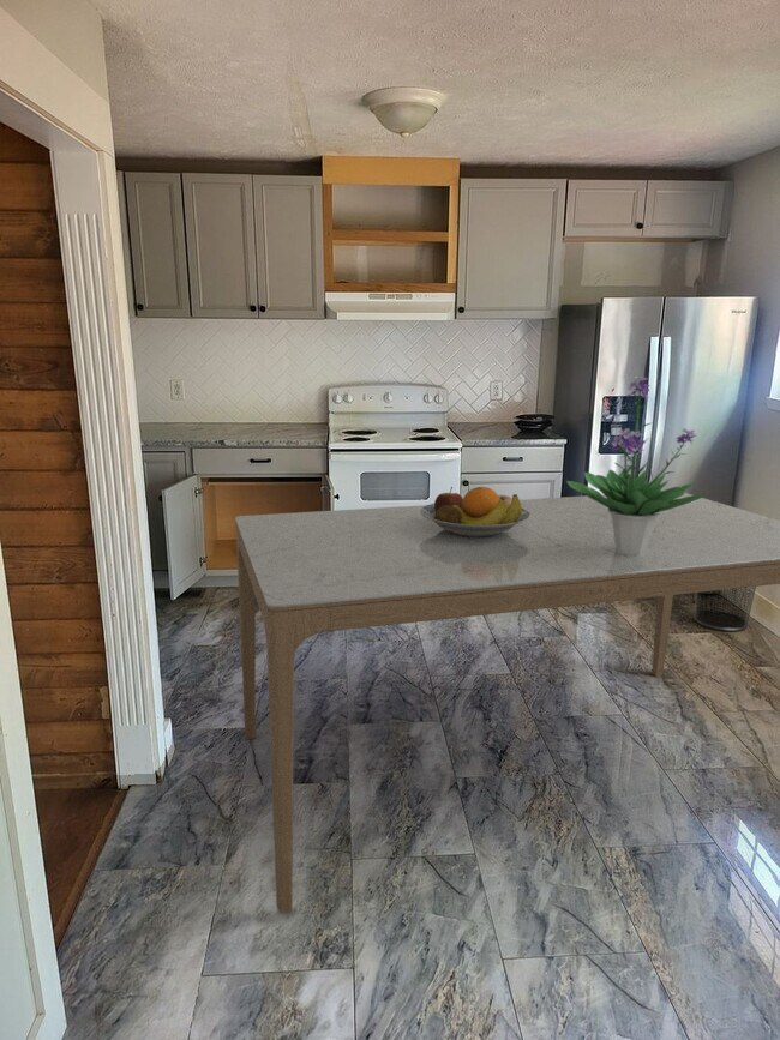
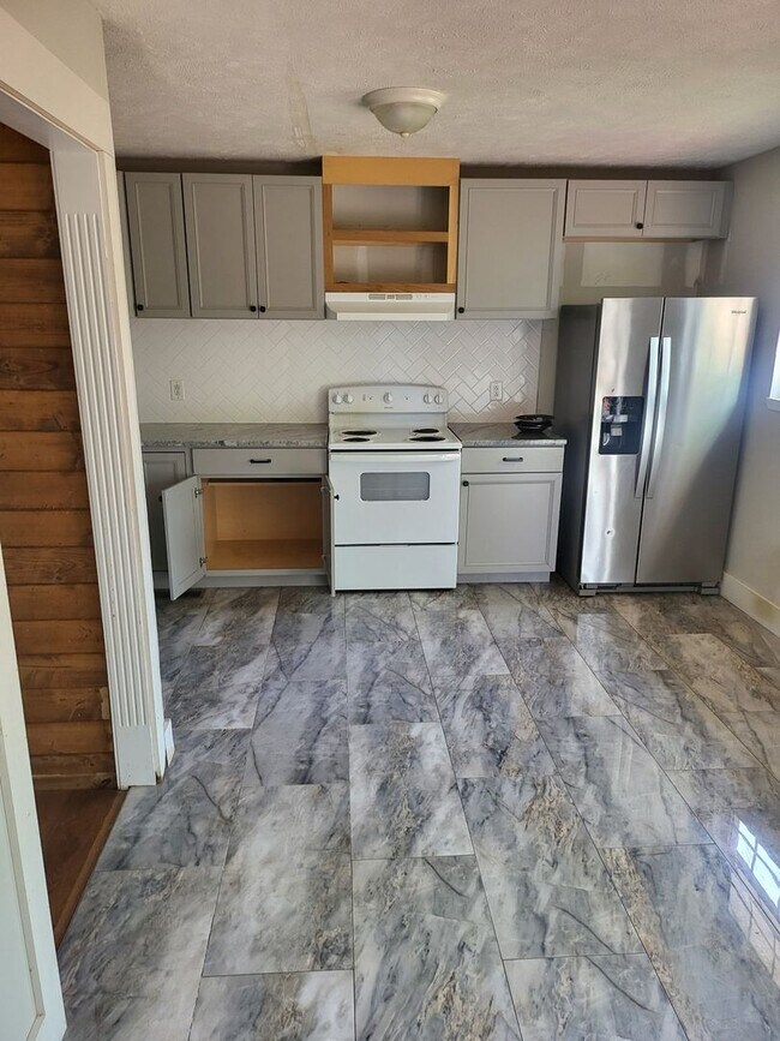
- fruit bowl (475, 506)
- waste bin (724, 591)
- potted plant (634, 465)
- dining table (520, 611)
